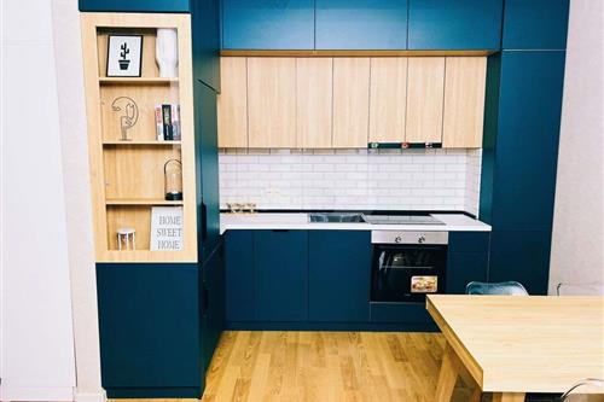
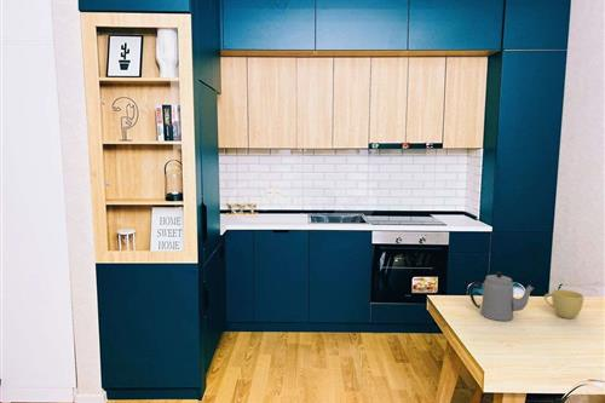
+ cup (563, 304)
+ teapot (500, 294)
